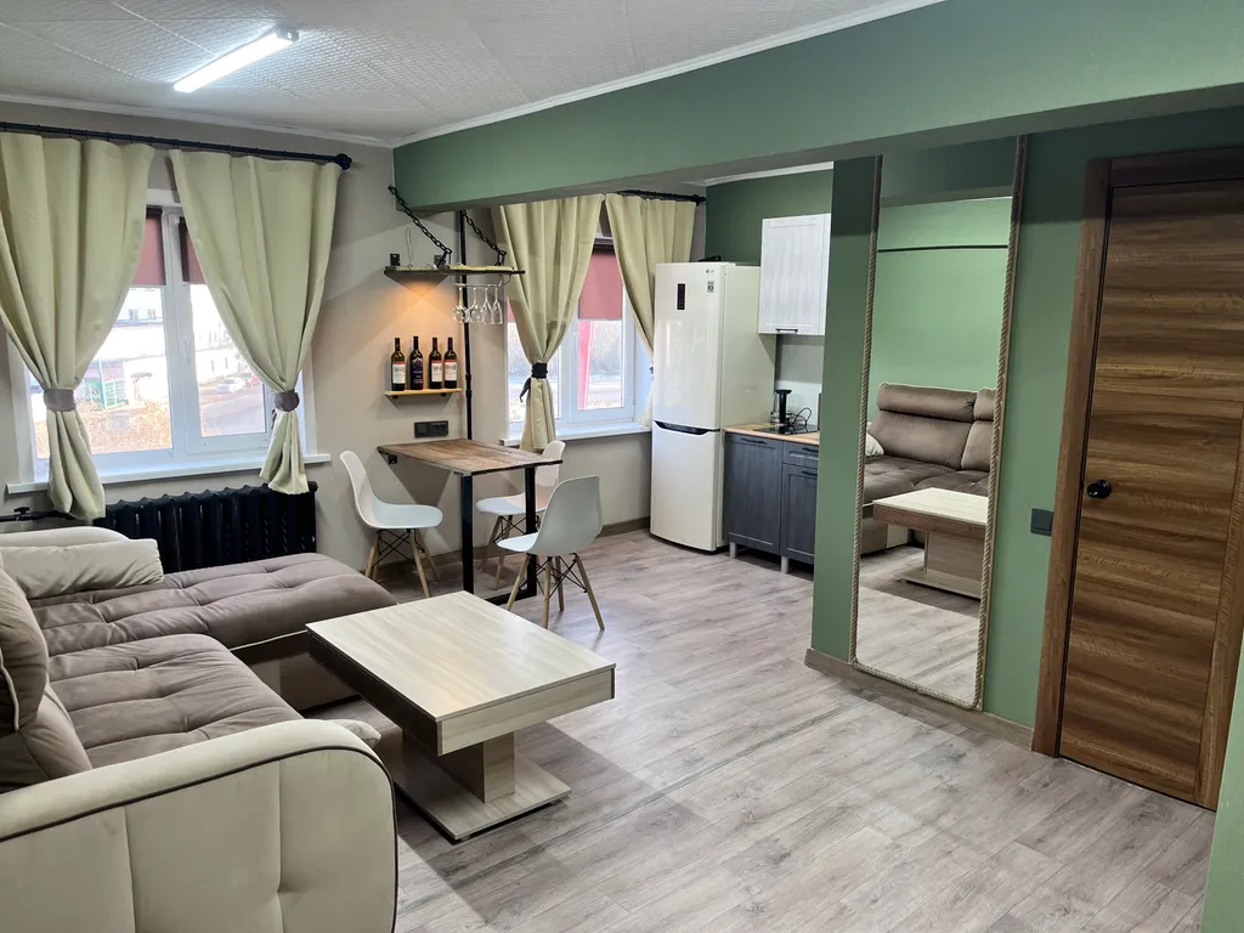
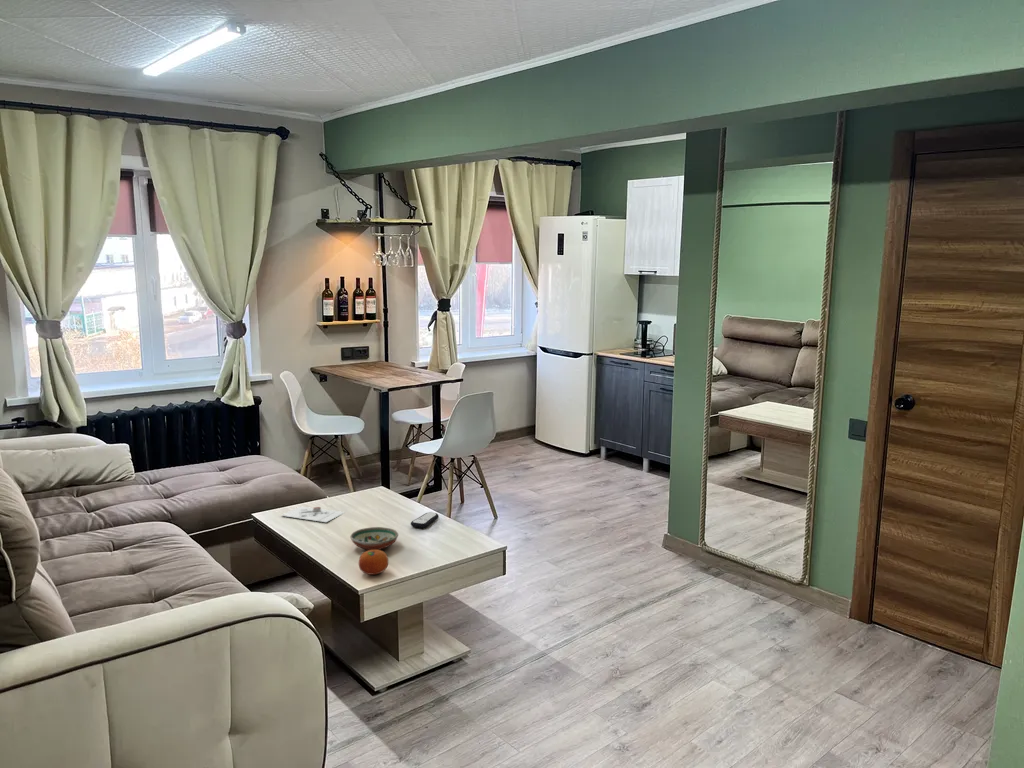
+ fruit (373, 562)
+ decorative bowl (374, 540)
+ remote control (425, 519)
+ architectural model (313, 511)
